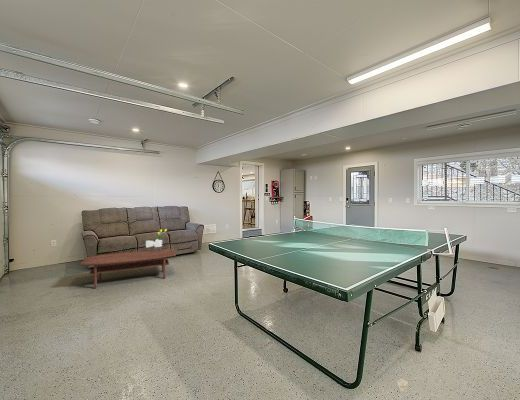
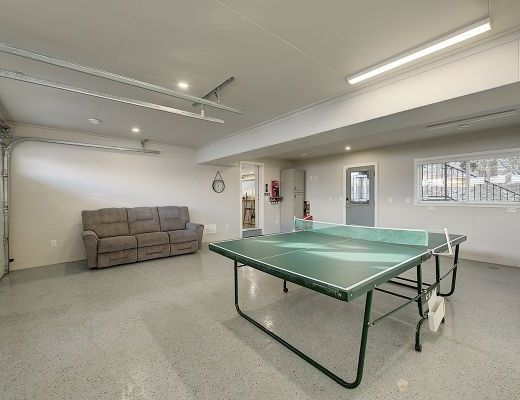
- bouquet (156, 240)
- coffee table (132, 267)
